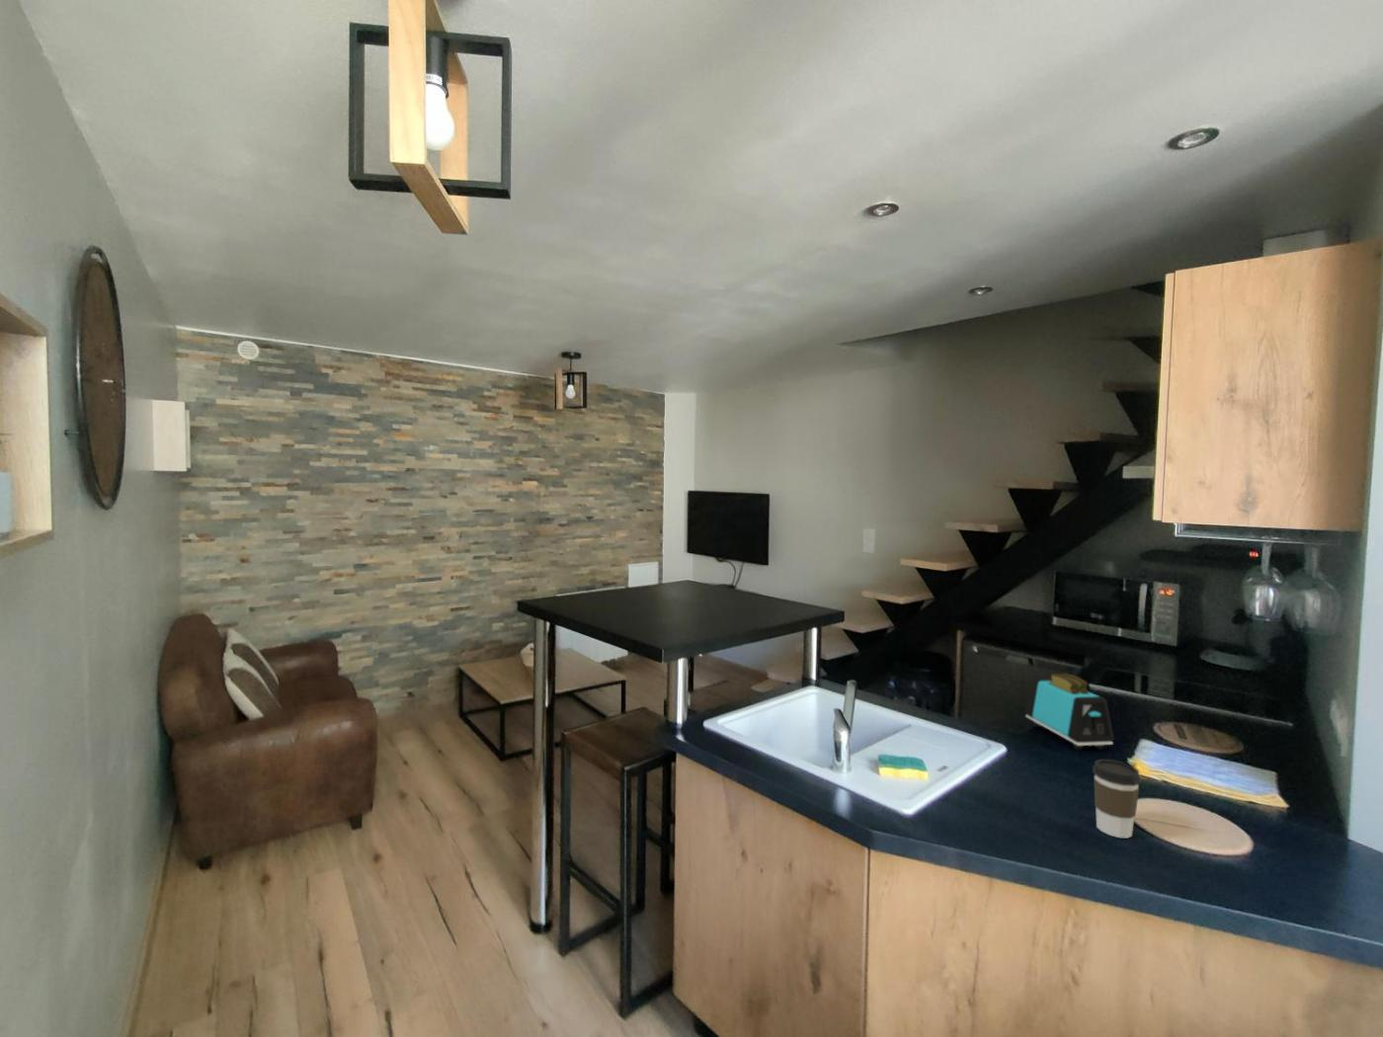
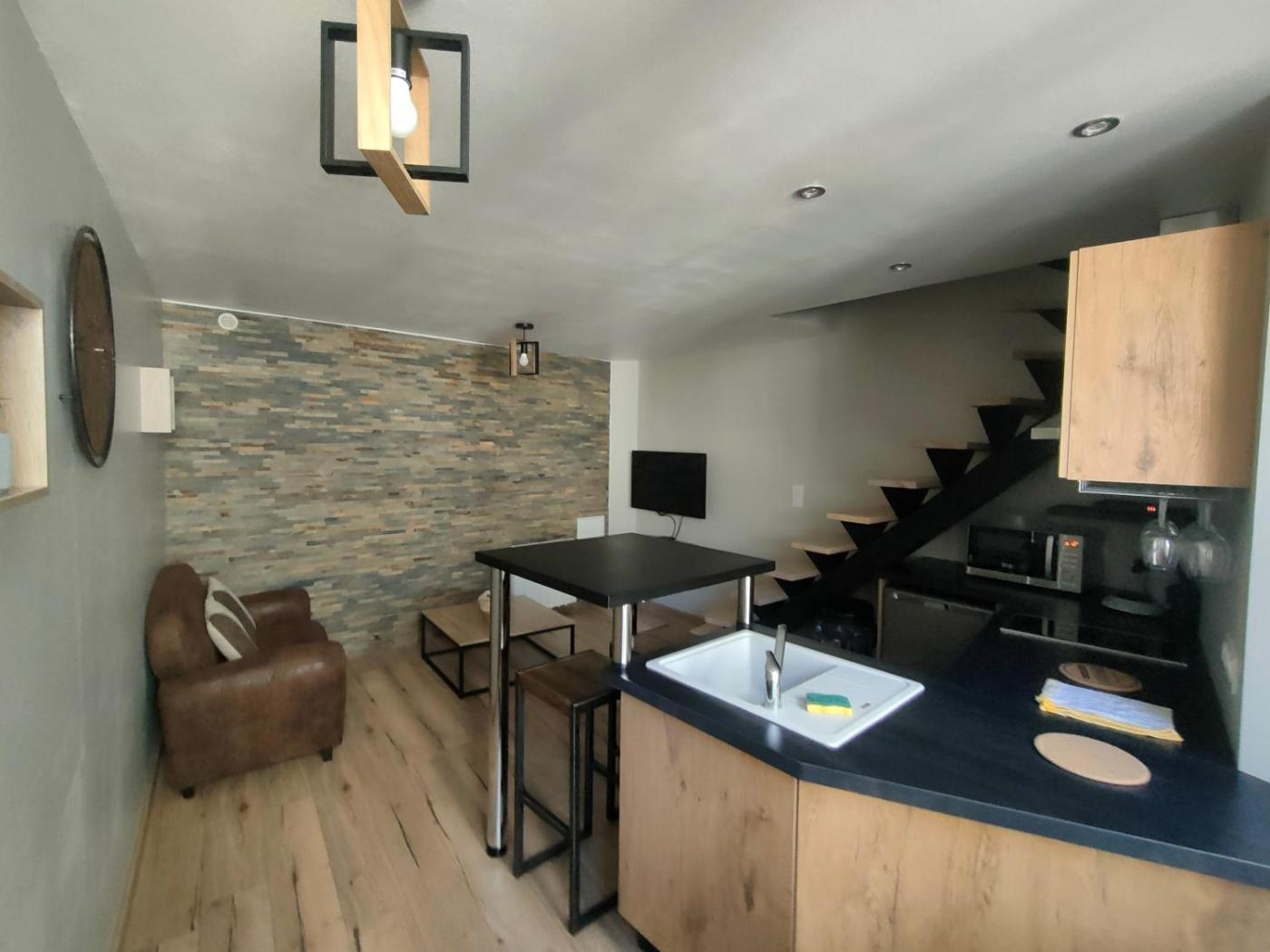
- coffee cup (1114, 798)
- toaster (1067, 706)
